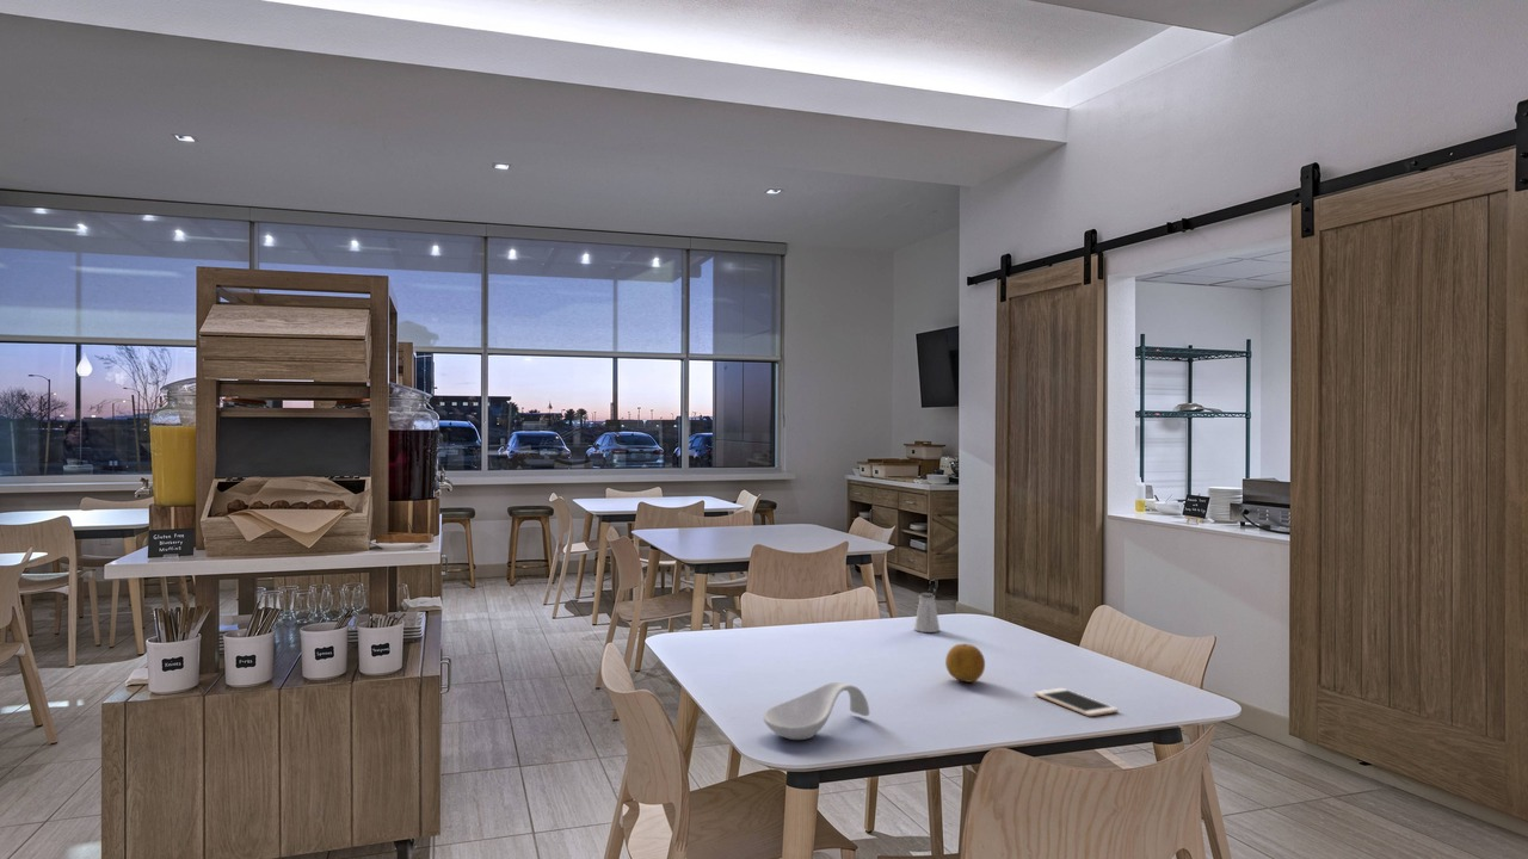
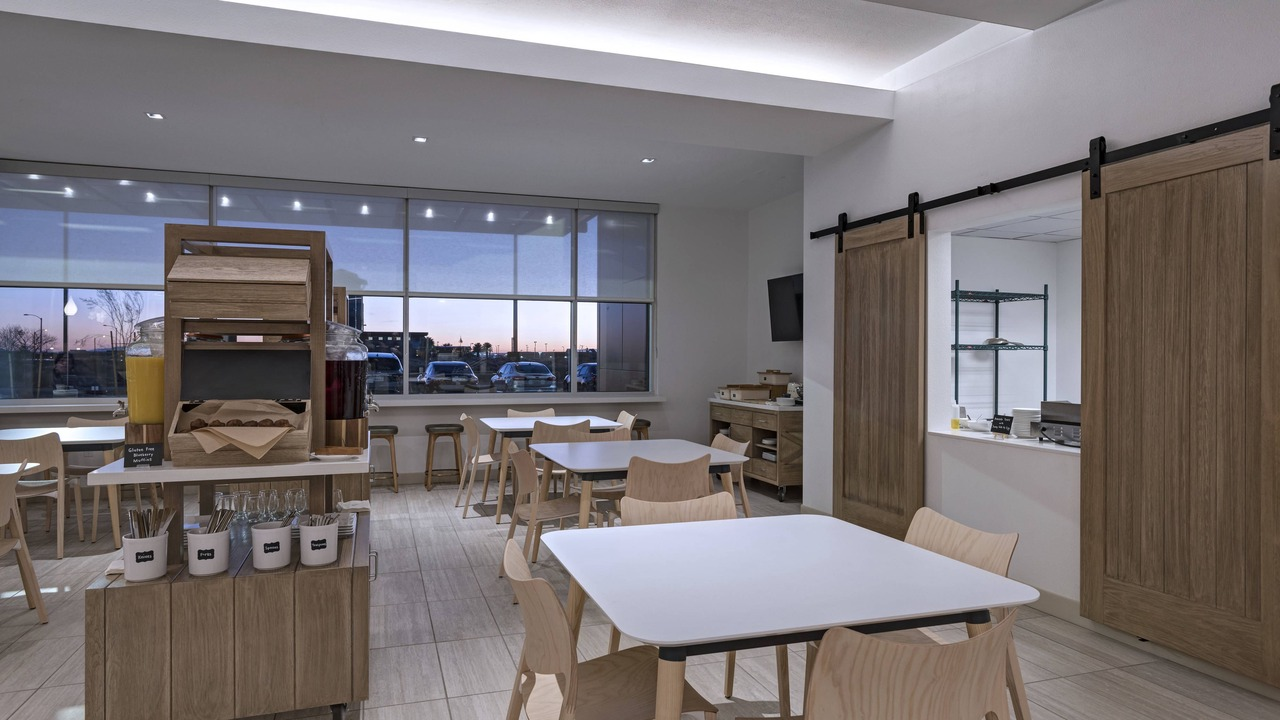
- saltshaker (926, 611)
- fruit (965, 662)
- cell phone (1074, 700)
- spoon rest (818, 707)
